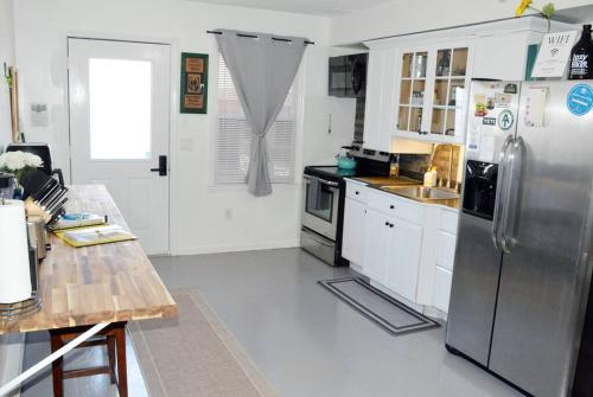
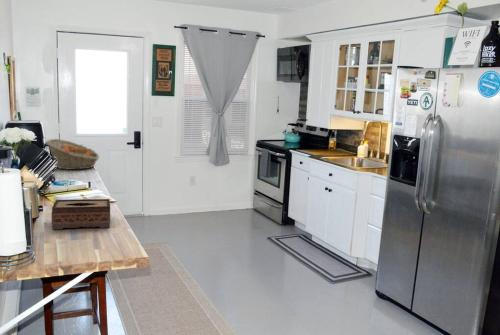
+ tissue box (82, 213)
+ fruit basket (73, 153)
